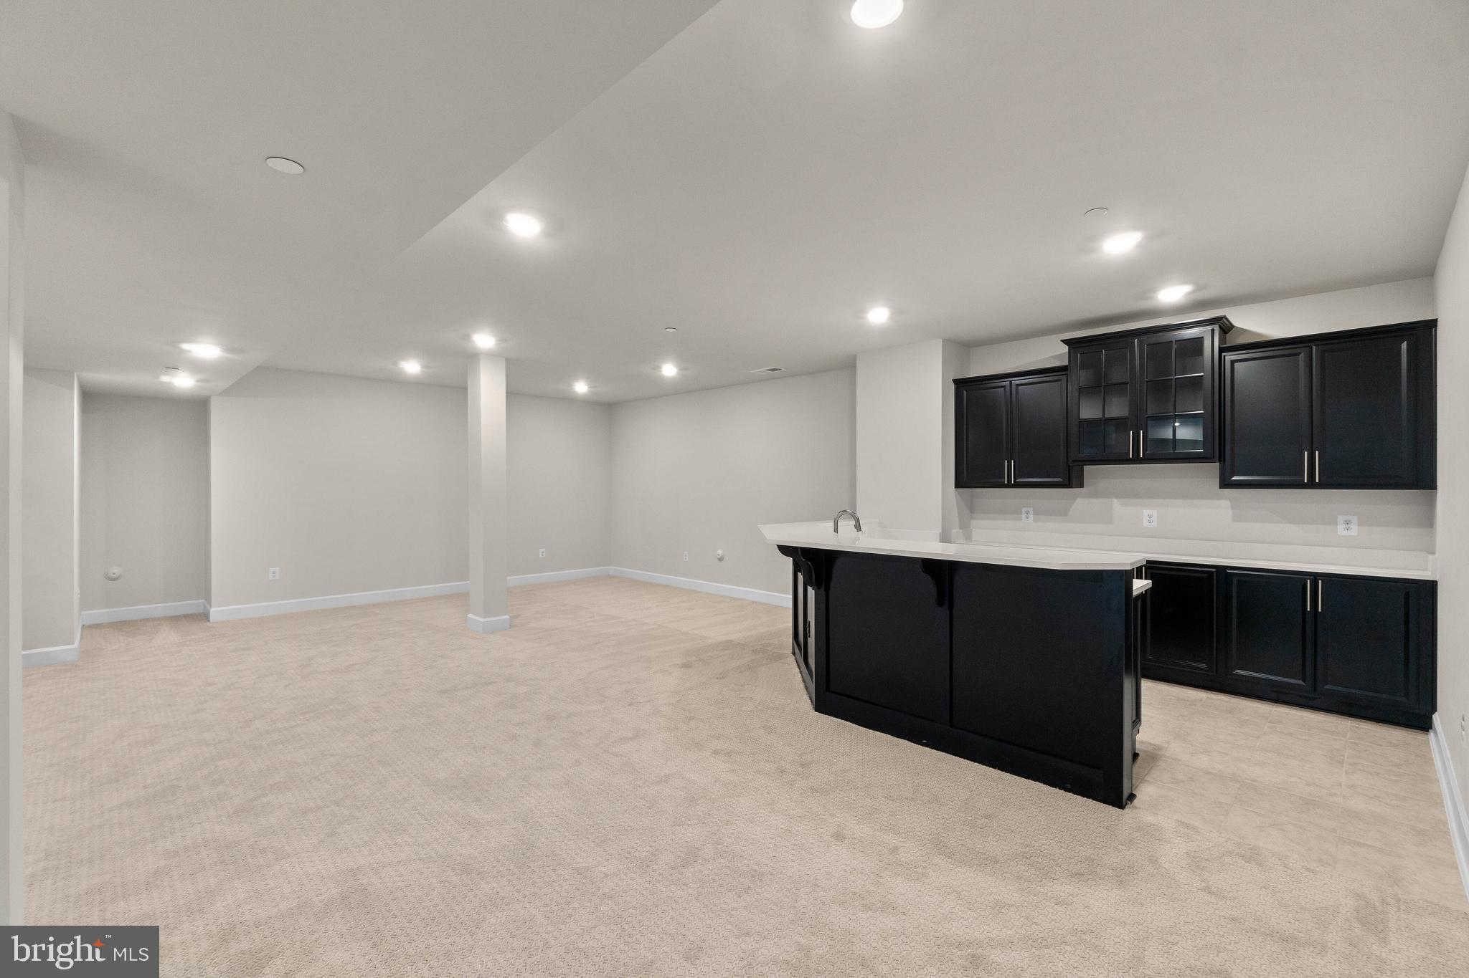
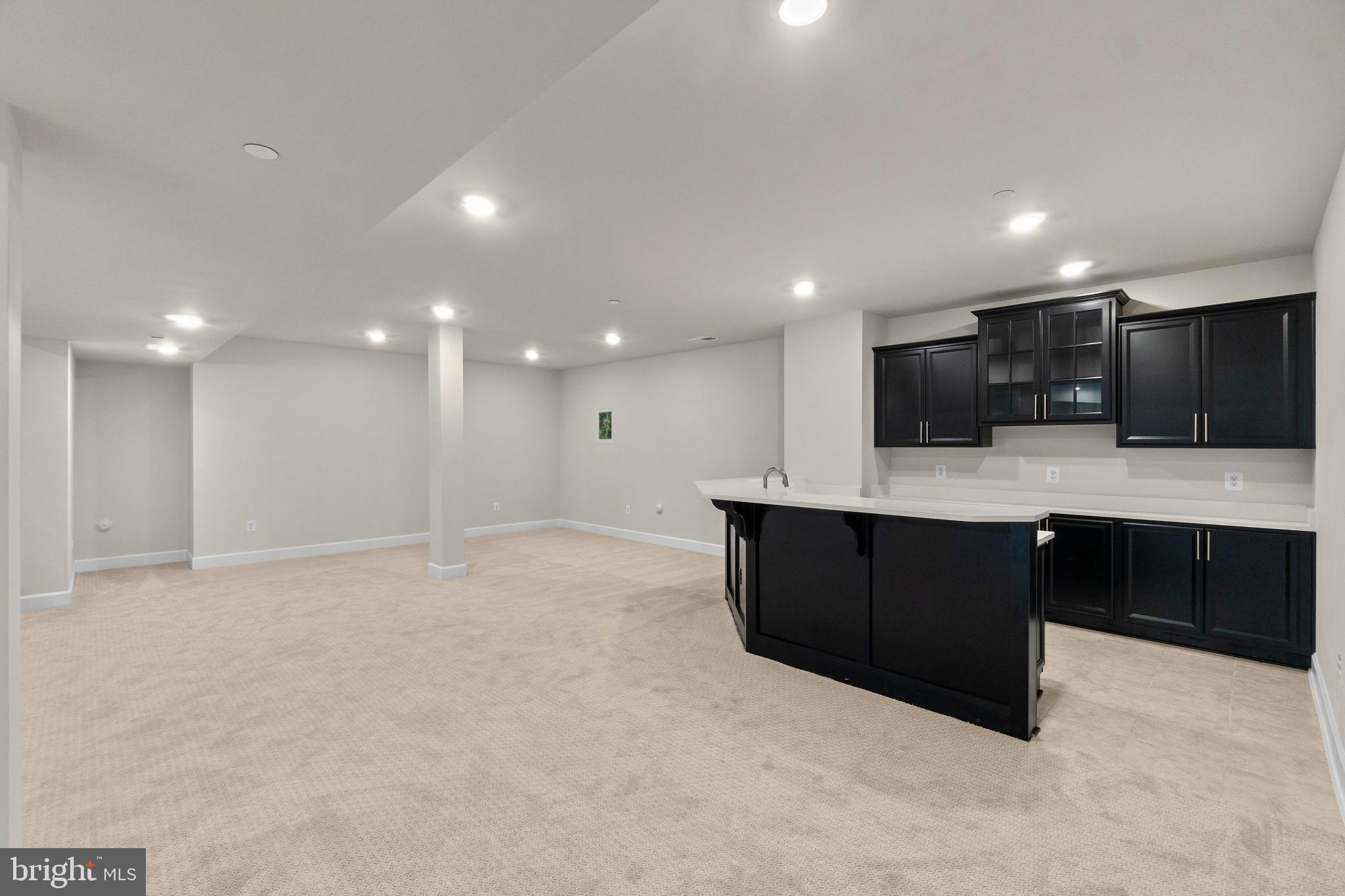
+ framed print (605, 425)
